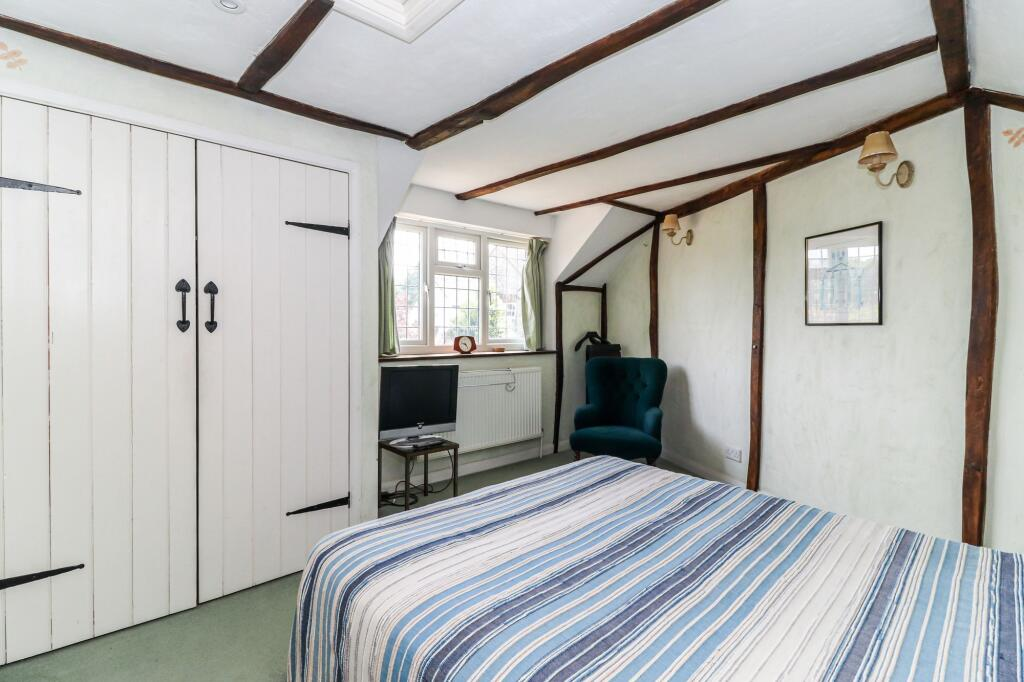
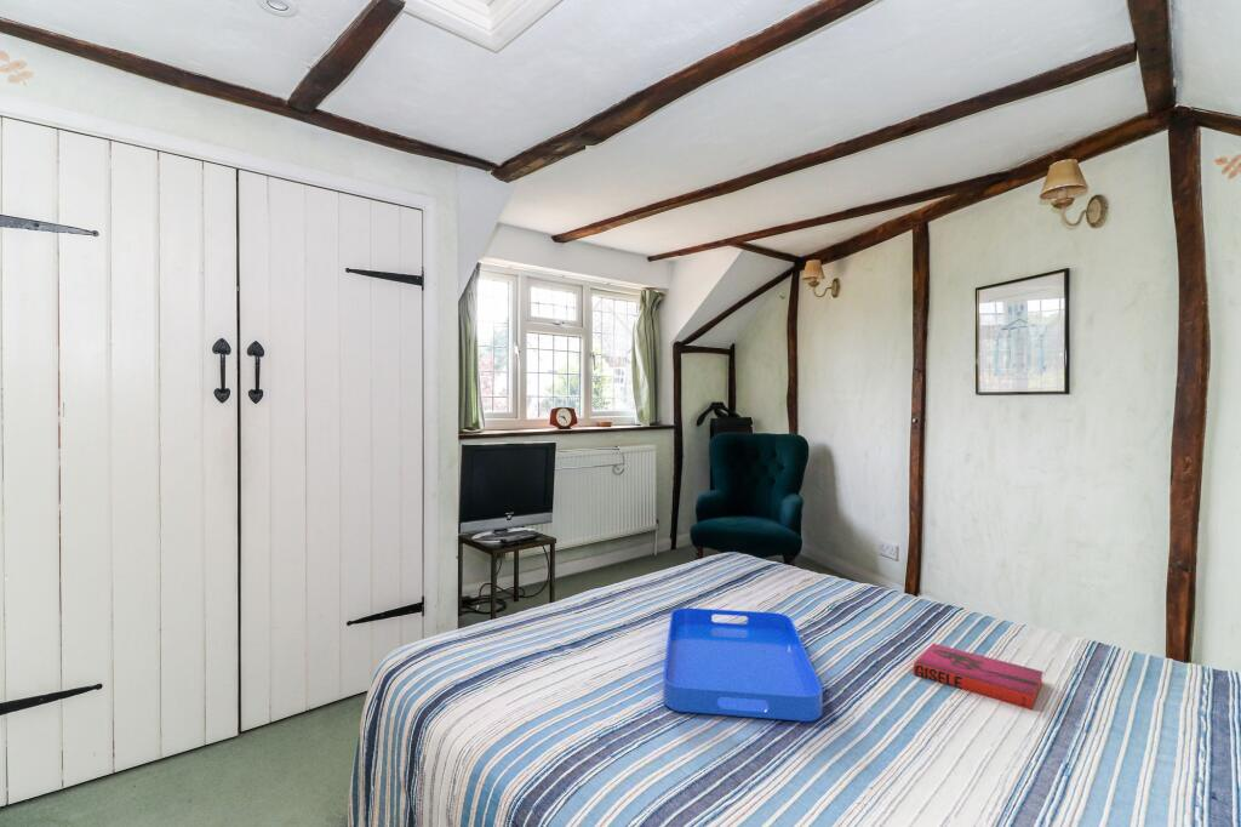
+ serving tray (734, 655)
+ hardback book (977, 673)
